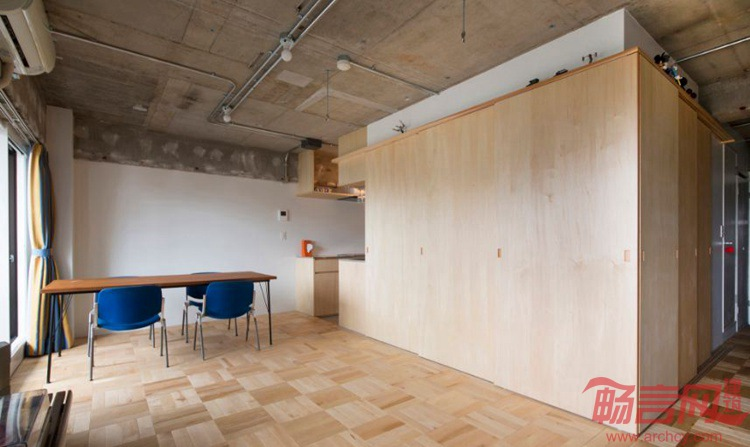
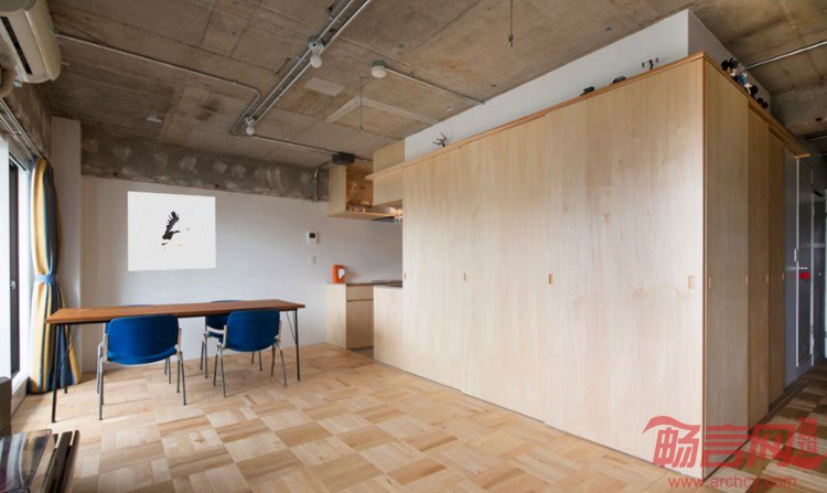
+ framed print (173, 232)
